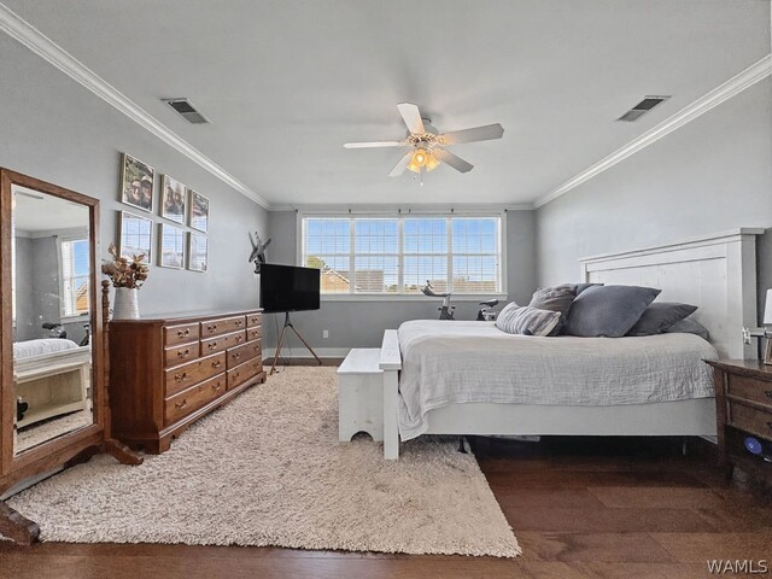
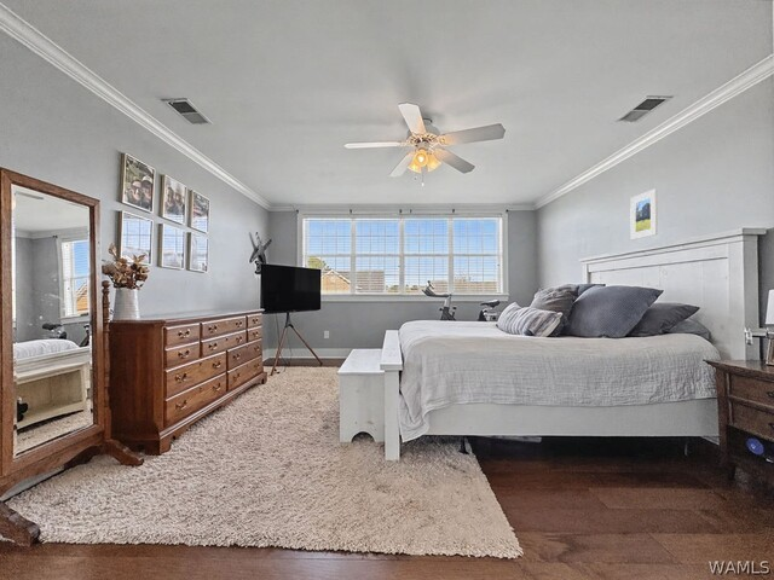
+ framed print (642, 215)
